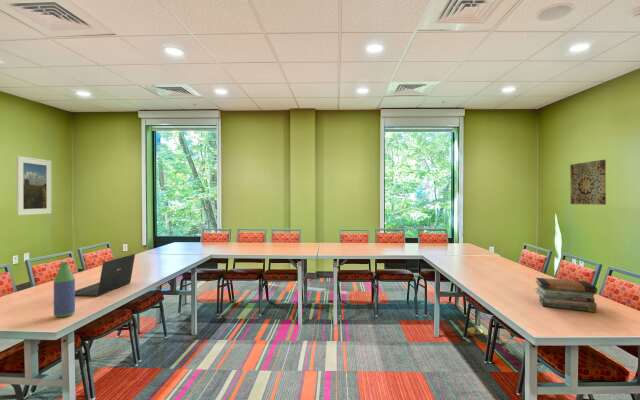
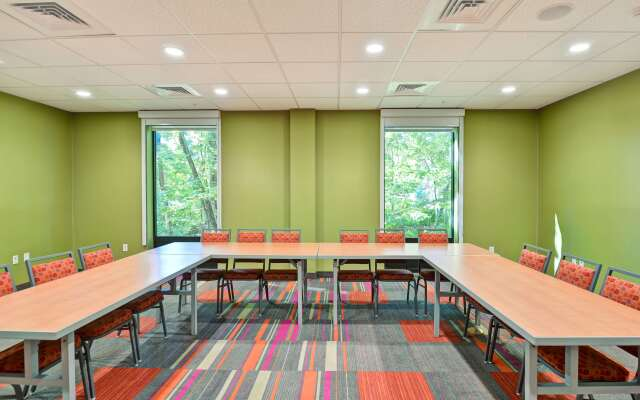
- wall art (587, 183)
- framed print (35, 186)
- book stack (564, 293)
- bottle (64, 289)
- laptop (102, 273)
